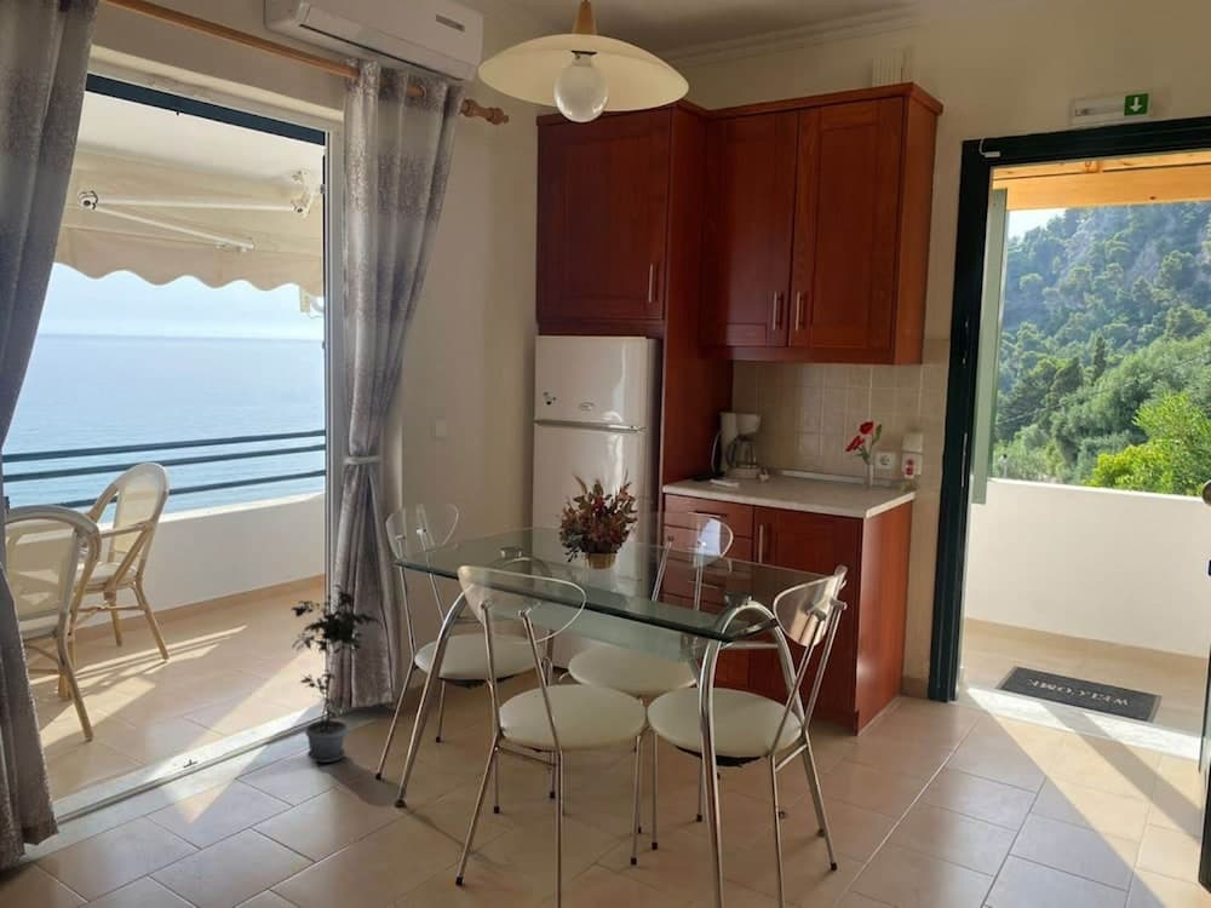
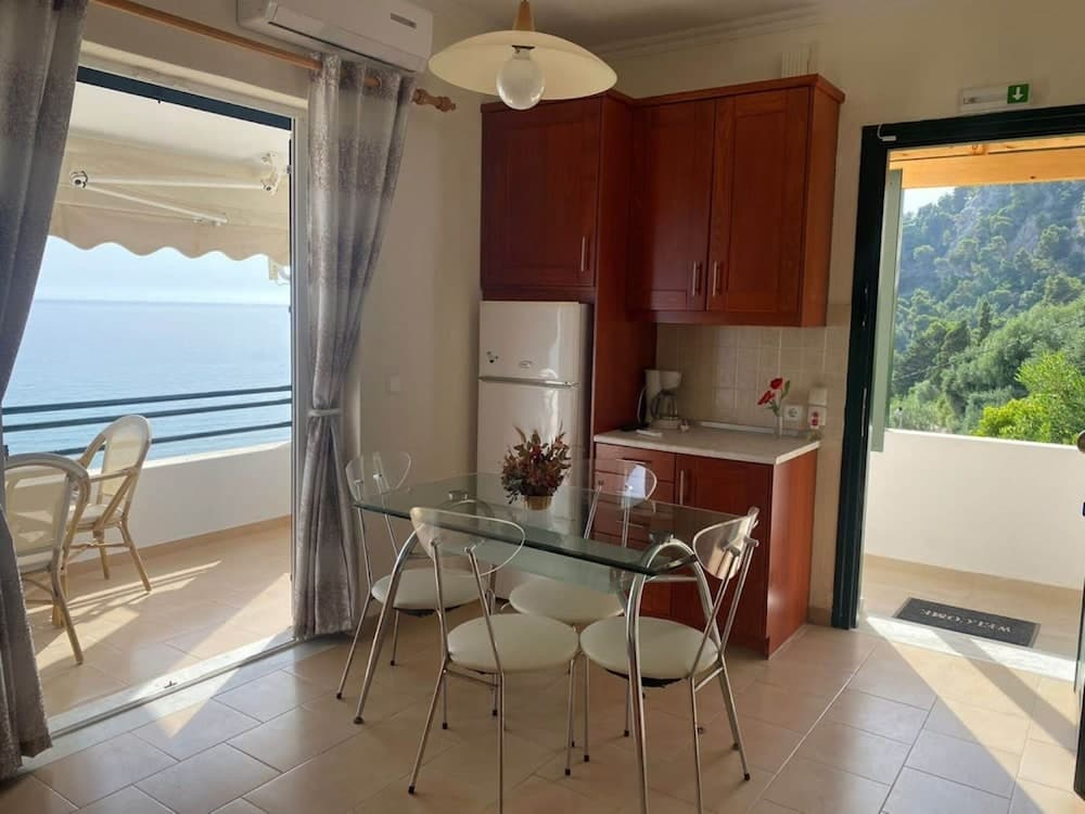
- potted plant (329, 673)
